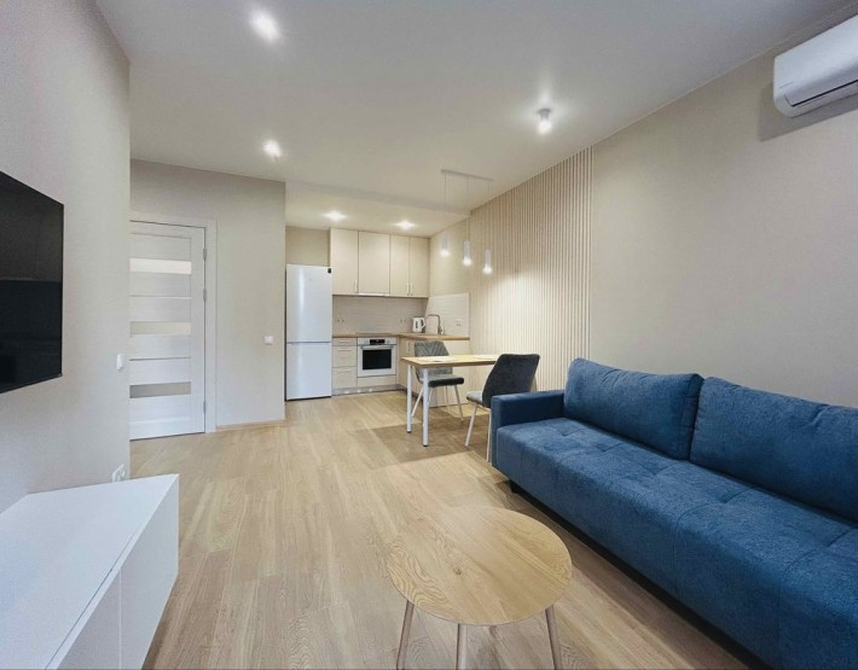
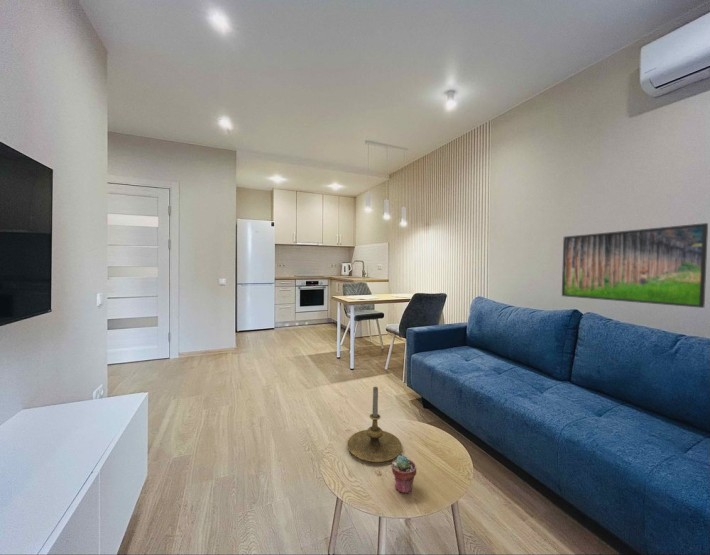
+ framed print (622, 266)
+ candle holder (375, 417)
+ potted succulent (403, 471)
